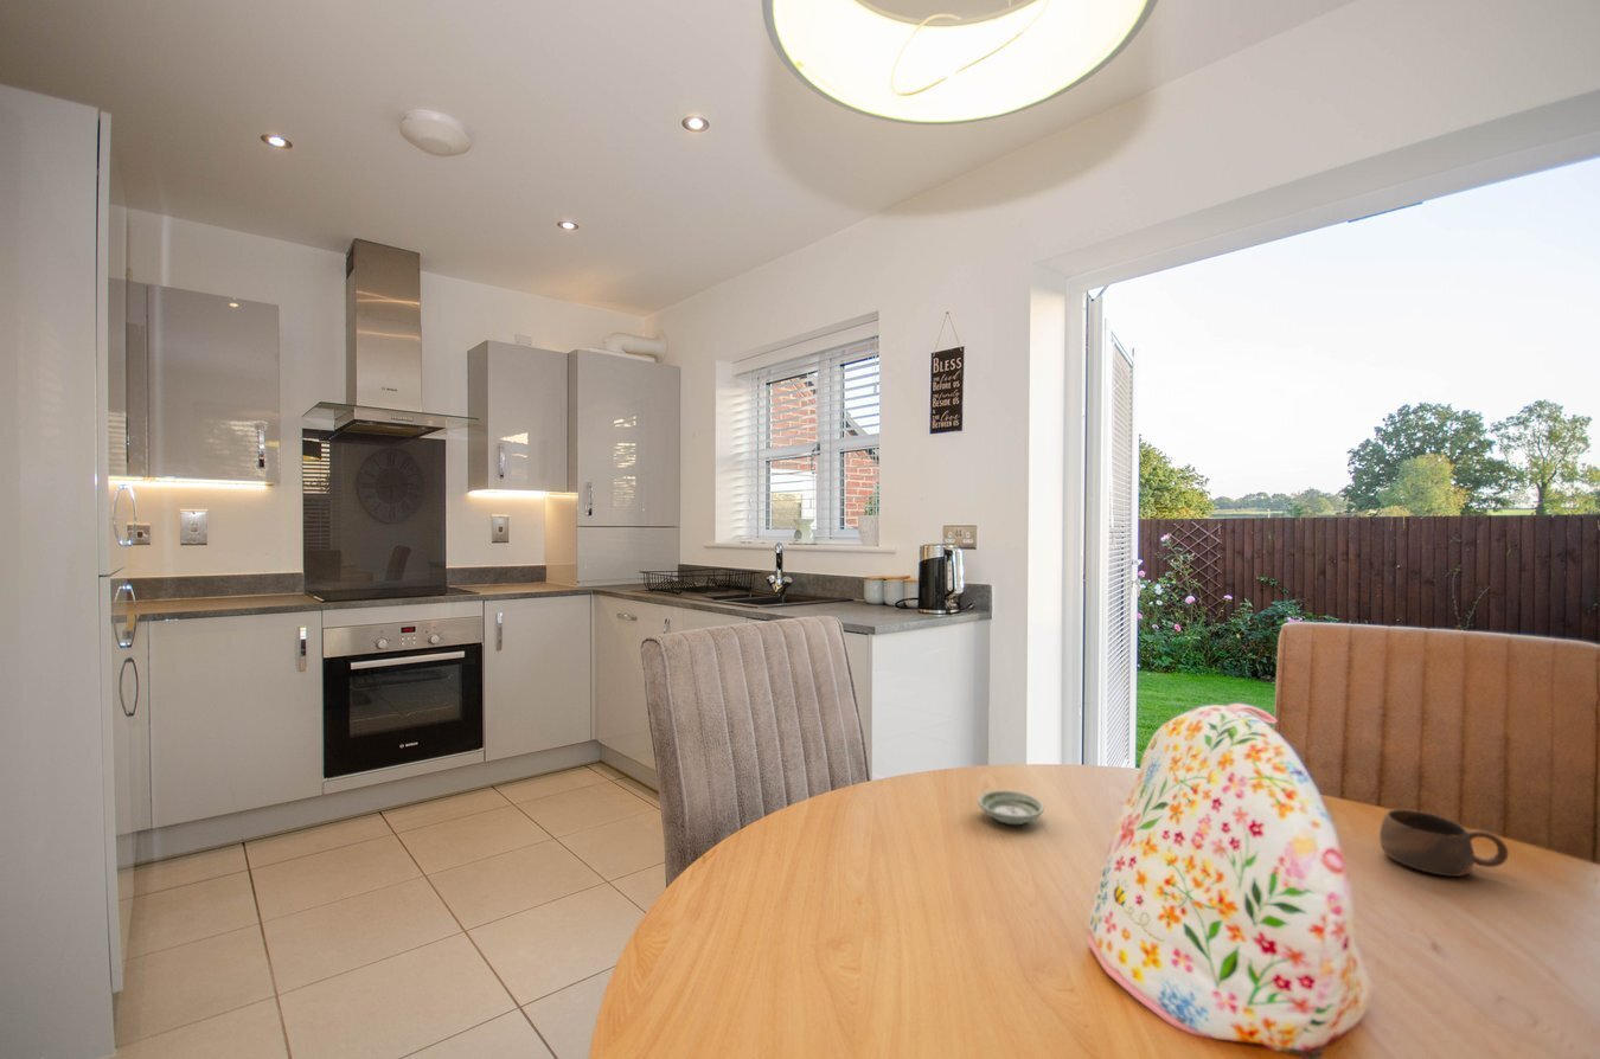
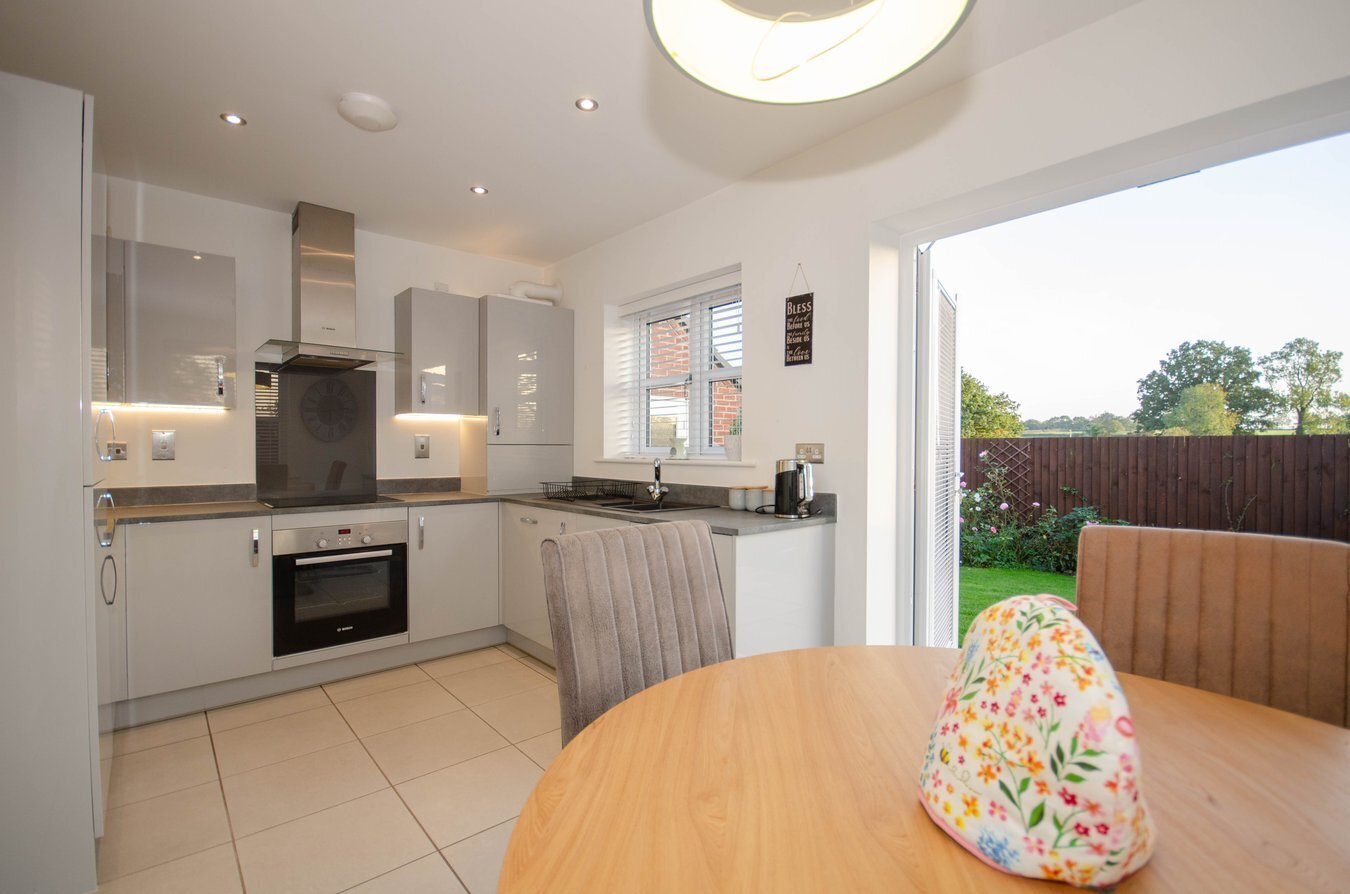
- saucer (1010, 809)
- cup (1440, 845)
